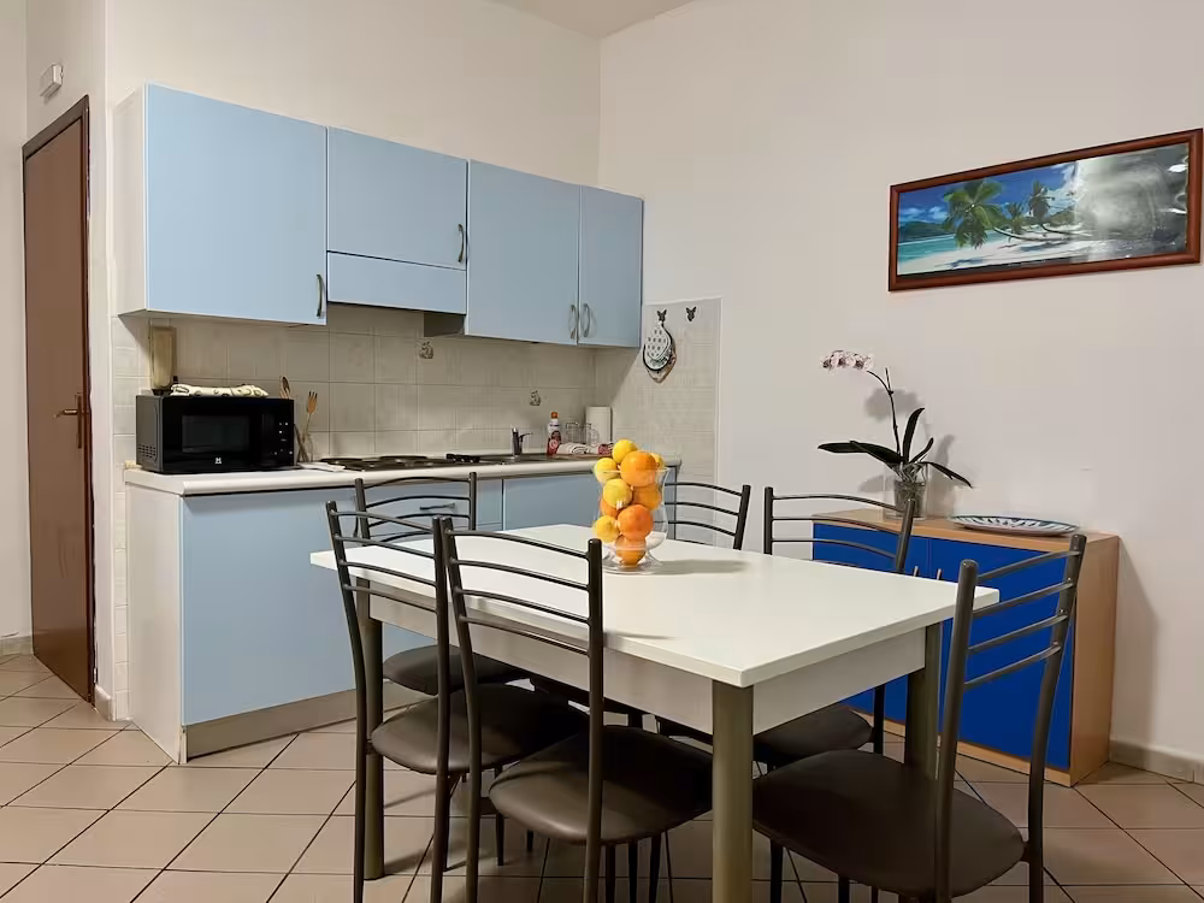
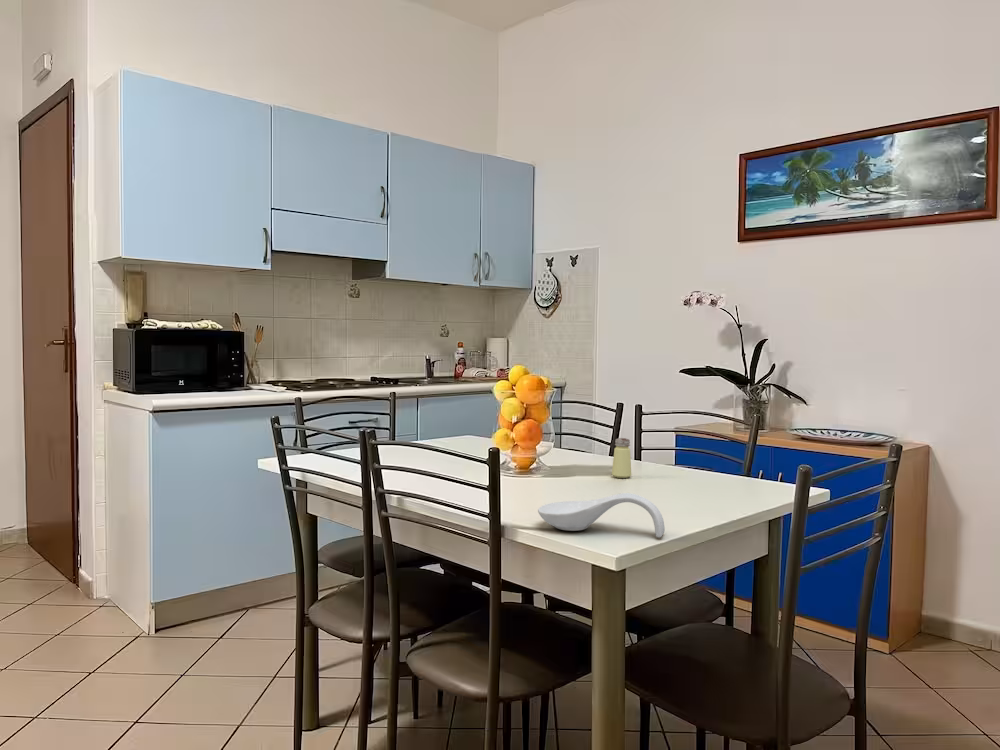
+ spoon rest (600, 511)
+ saltshaker (622, 457)
